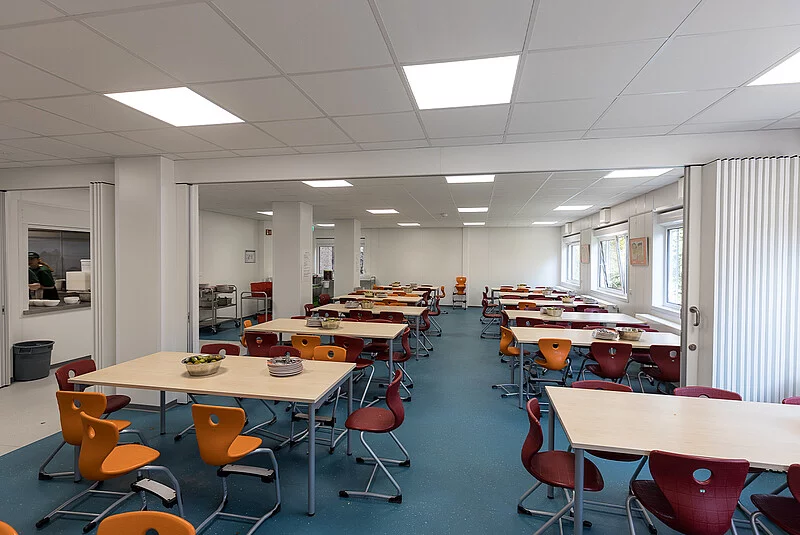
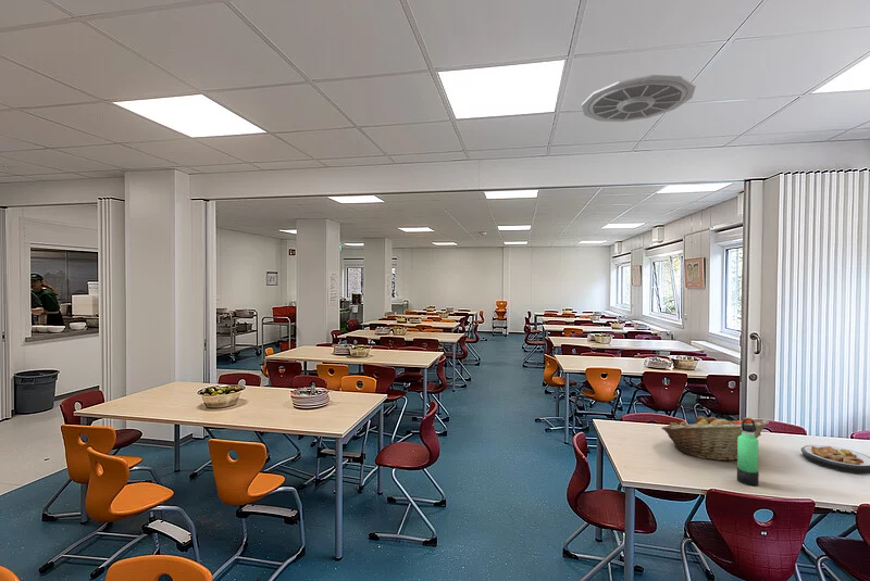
+ thermos bottle (747, 450)
+ plate (837, 455)
+ ceiling vent (635, 103)
+ fruit basket (713, 432)
